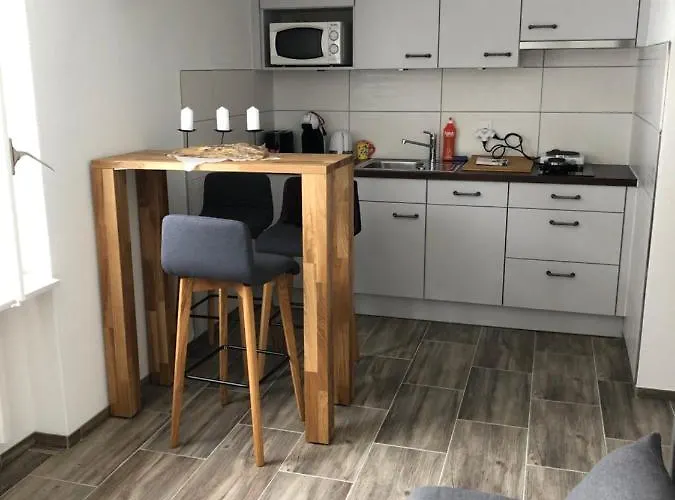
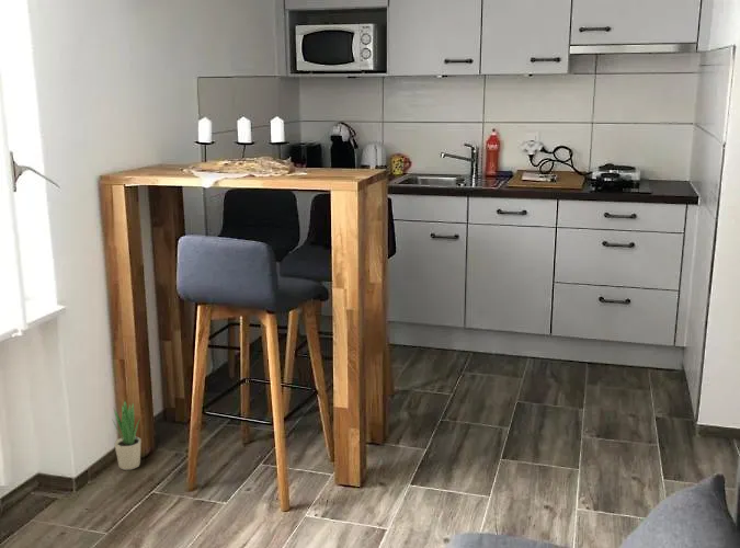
+ potted plant (128, 431)
